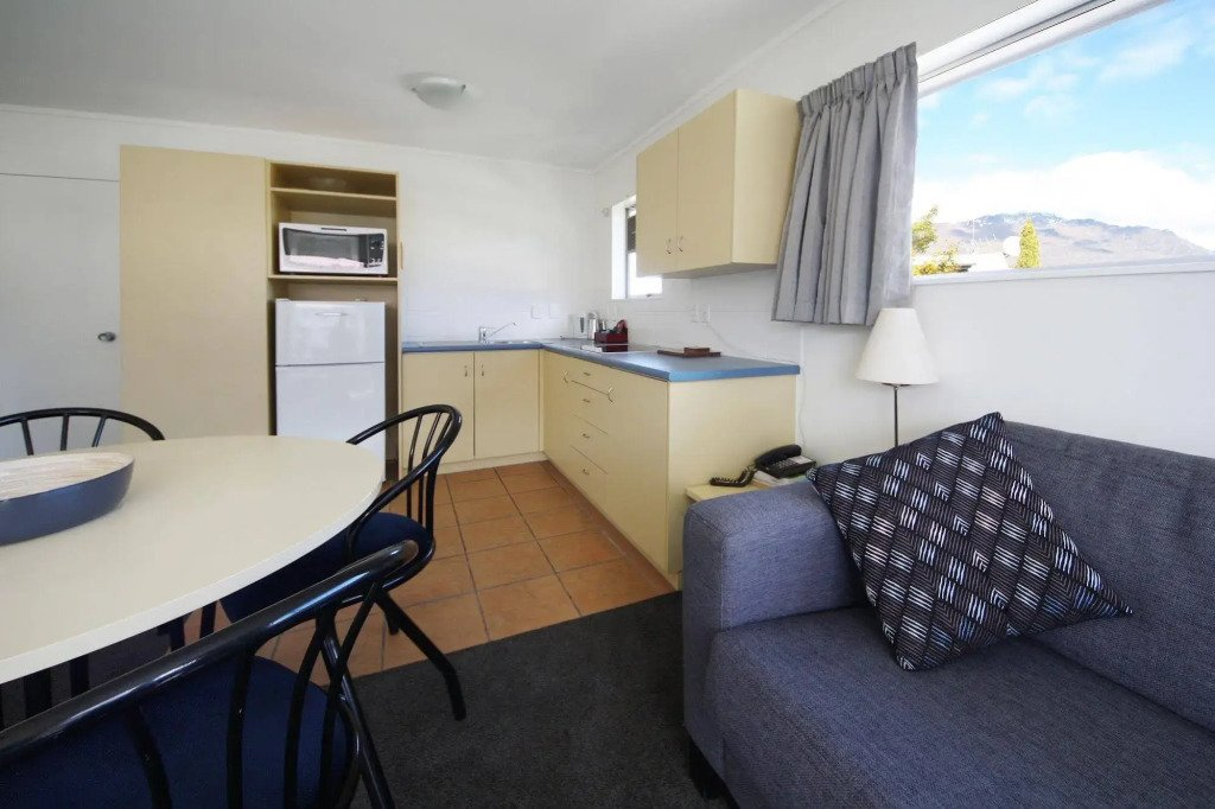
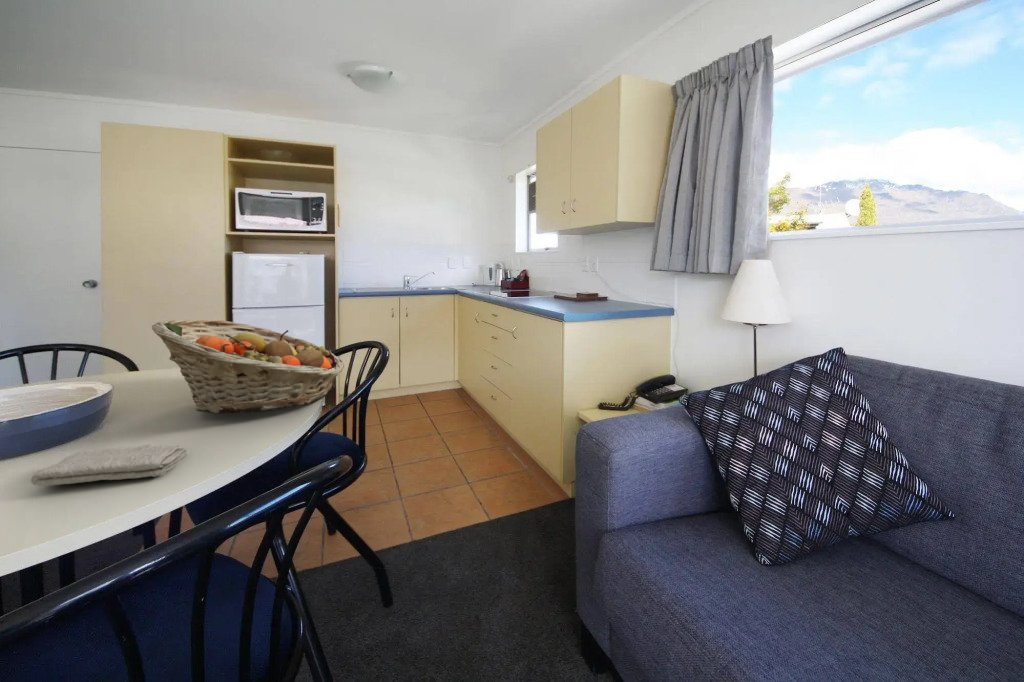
+ washcloth (117, 462)
+ fruit basket (259, 360)
